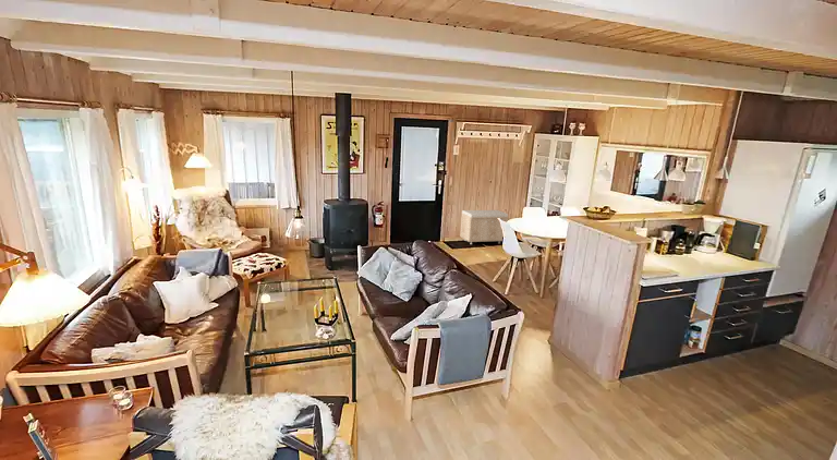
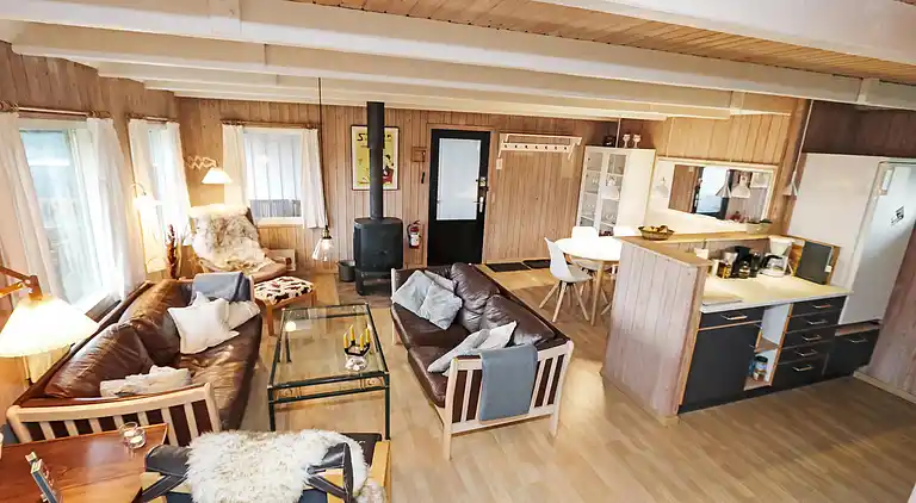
- storage bench (483, 227)
